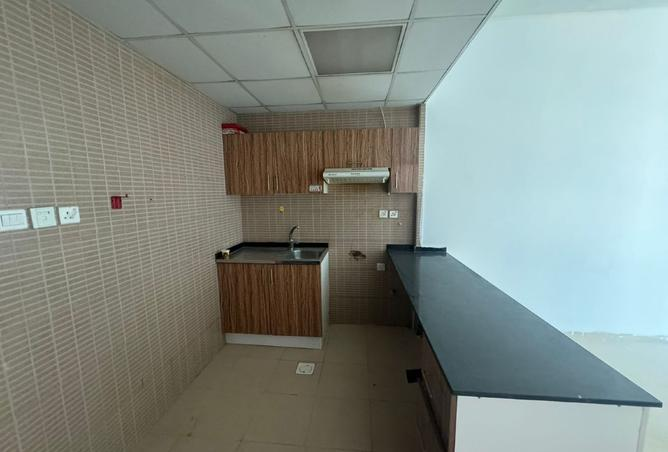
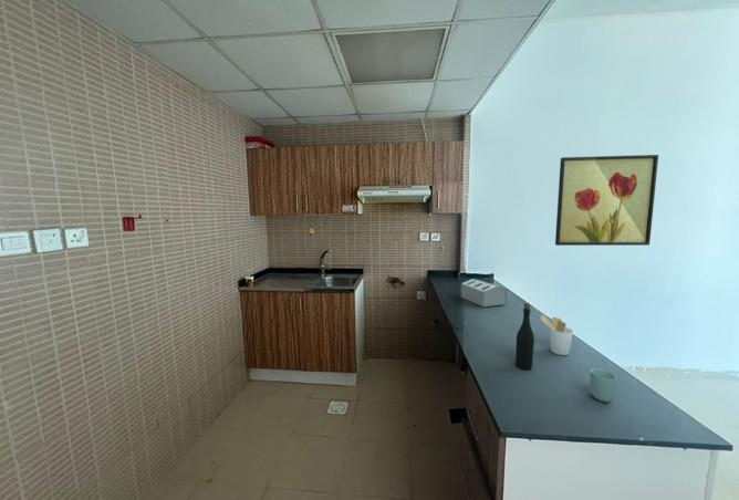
+ wall art (604, 201)
+ utensil holder (554, 333)
+ cup (602, 386)
+ toaster (482, 291)
+ bottle (525, 335)
